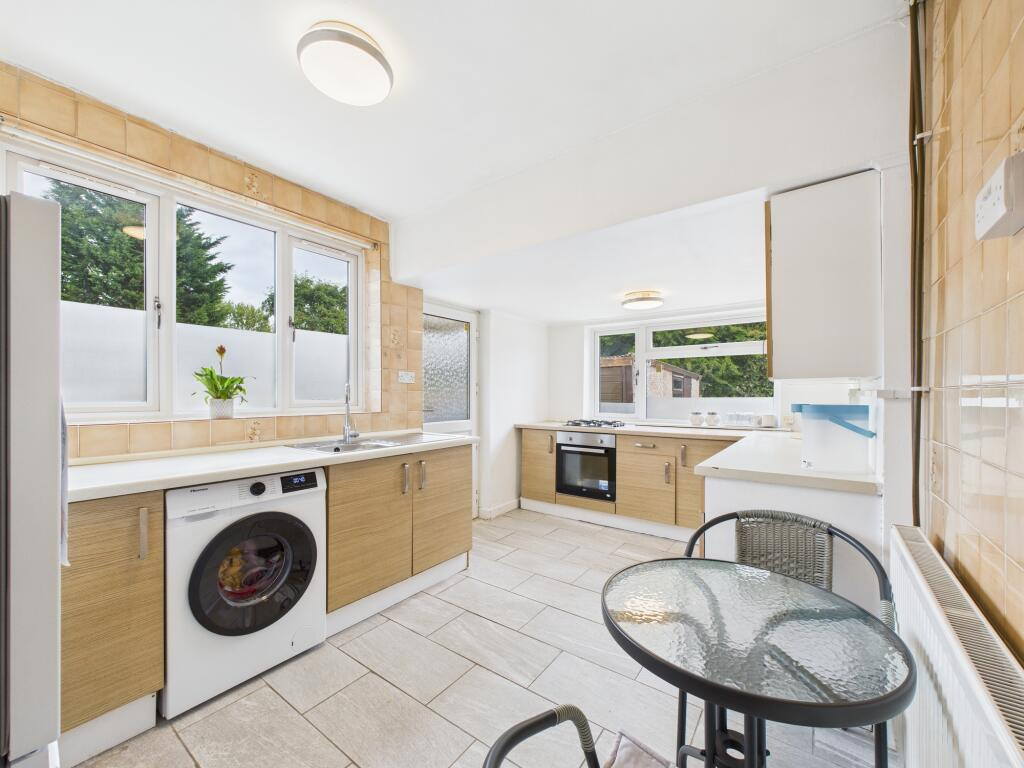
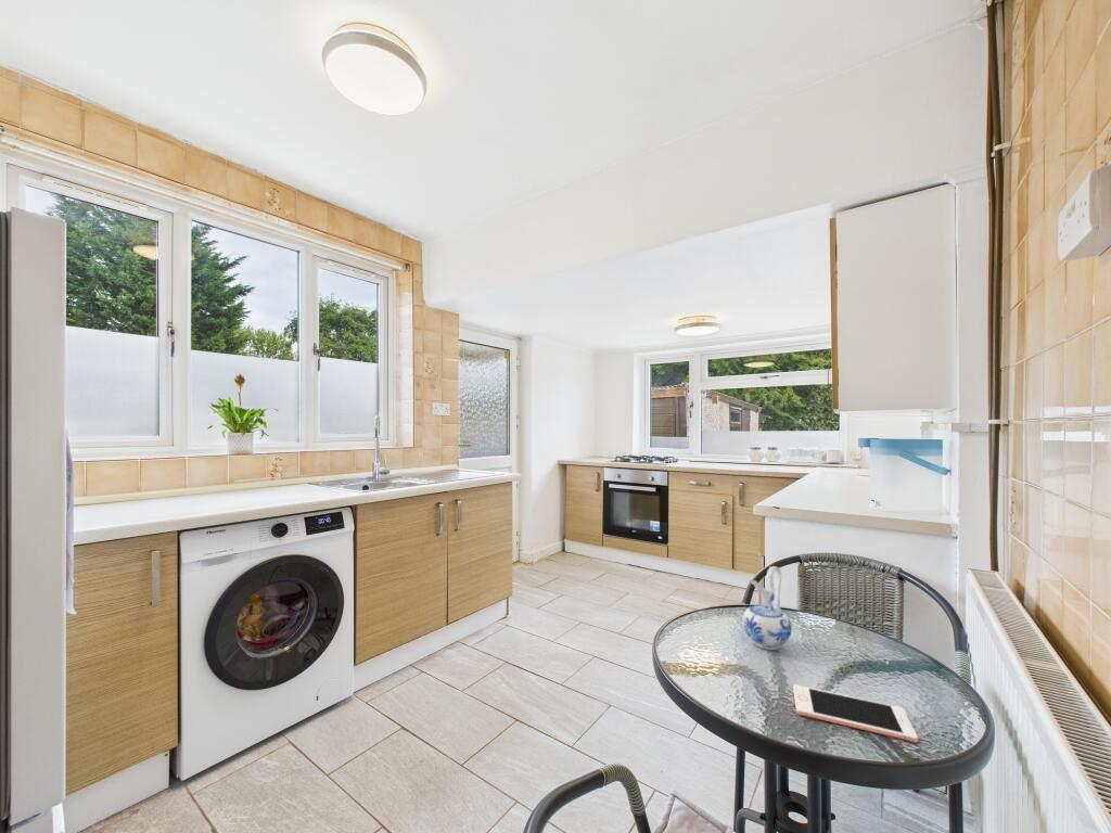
+ cell phone (850, 710)
+ ceramic pitcher (766, 605)
